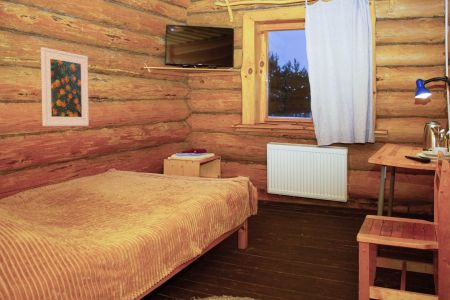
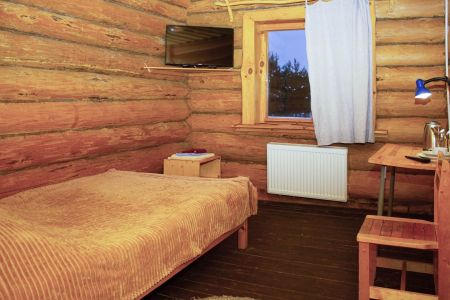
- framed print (66, 89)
